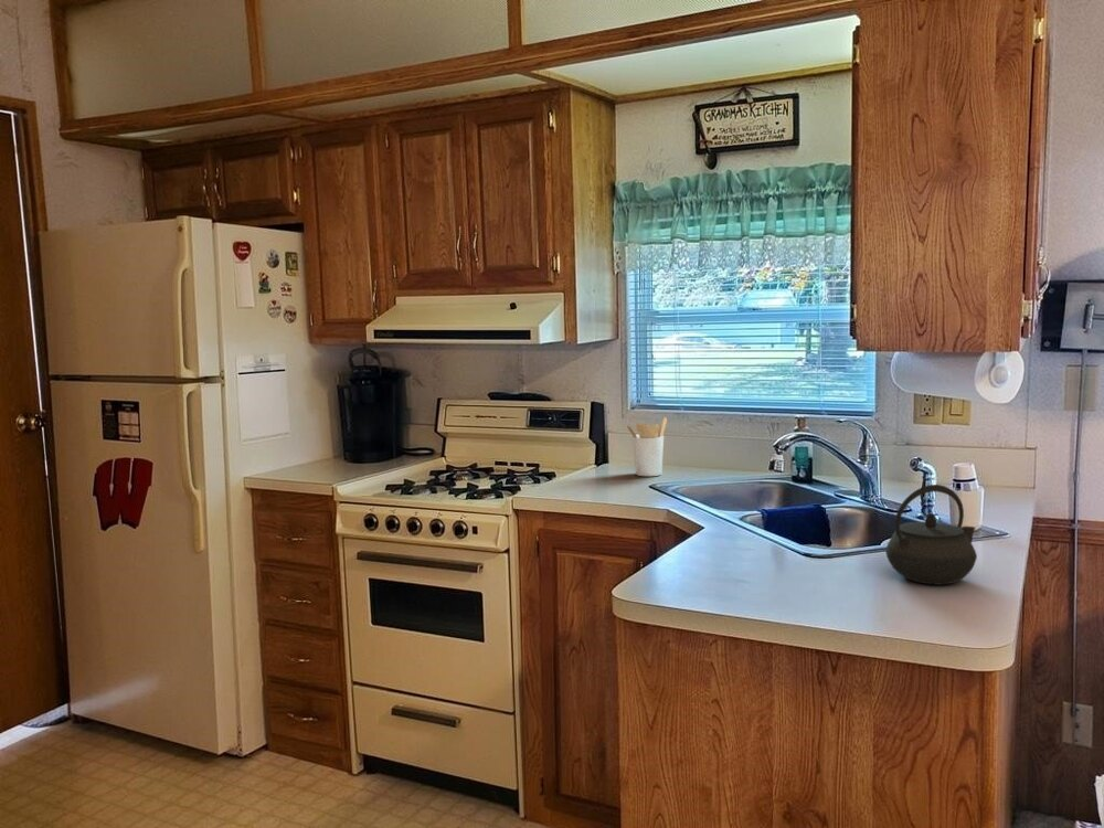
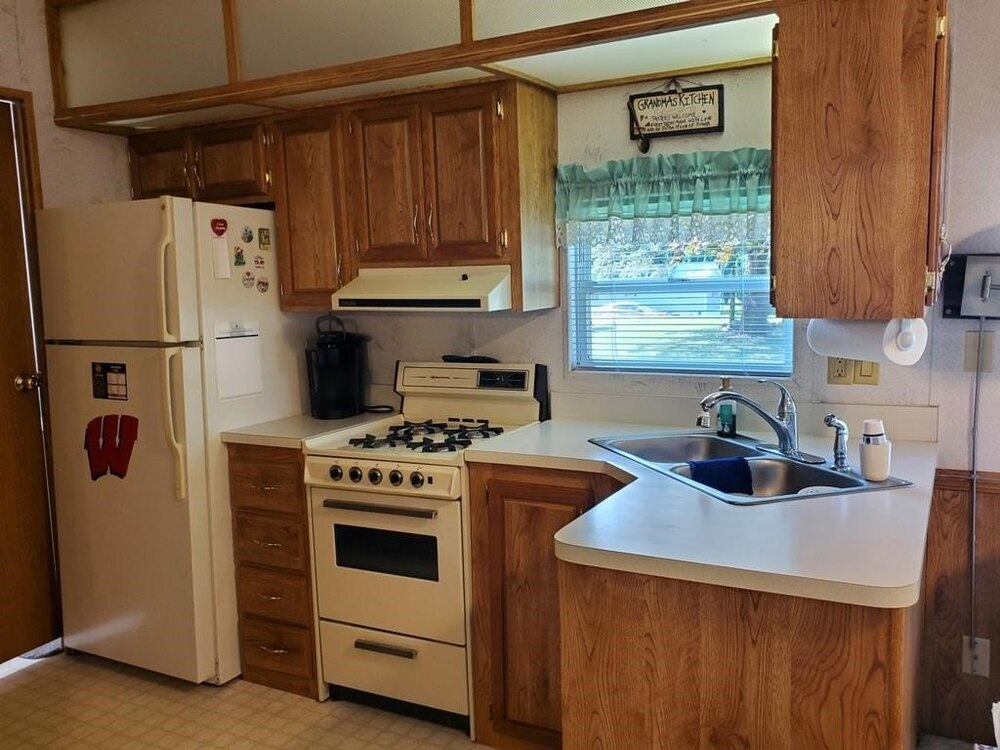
- utensil holder (648, 446)
- kettle (935, 531)
